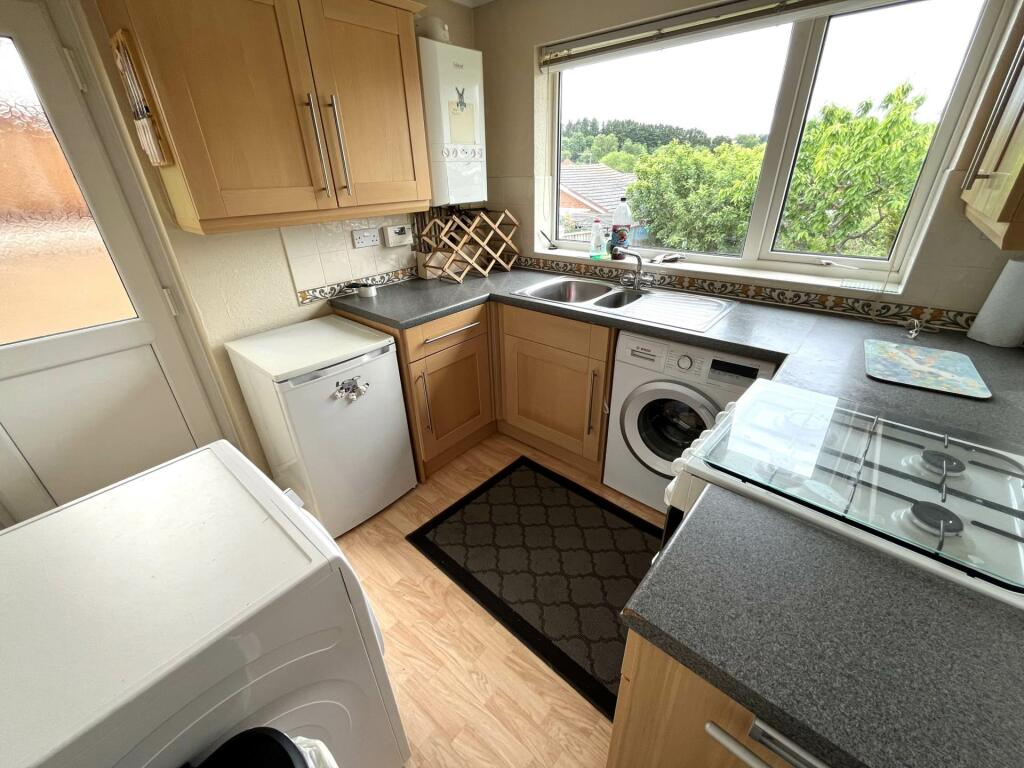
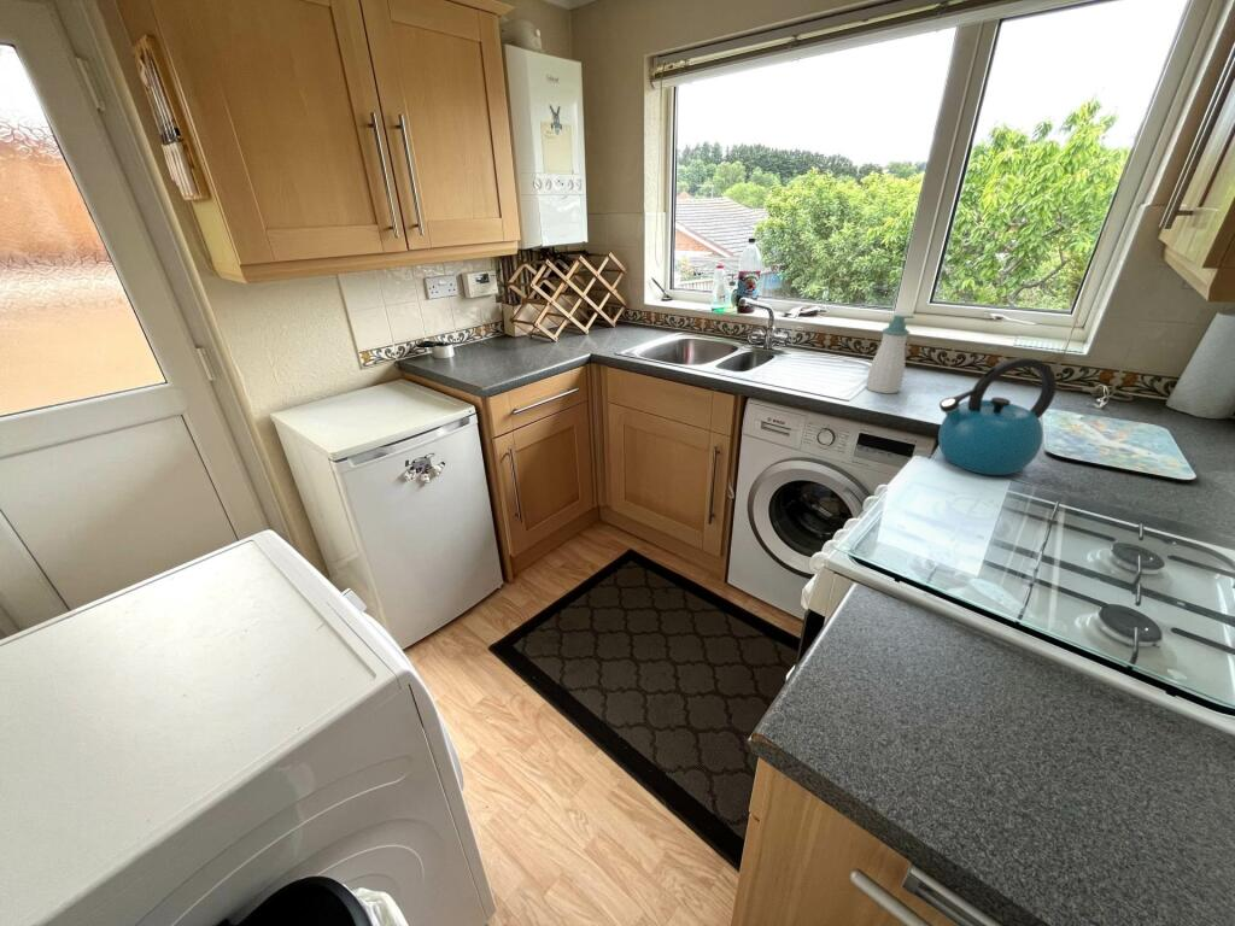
+ soap bottle (890, 353)
+ kettle (990, 412)
